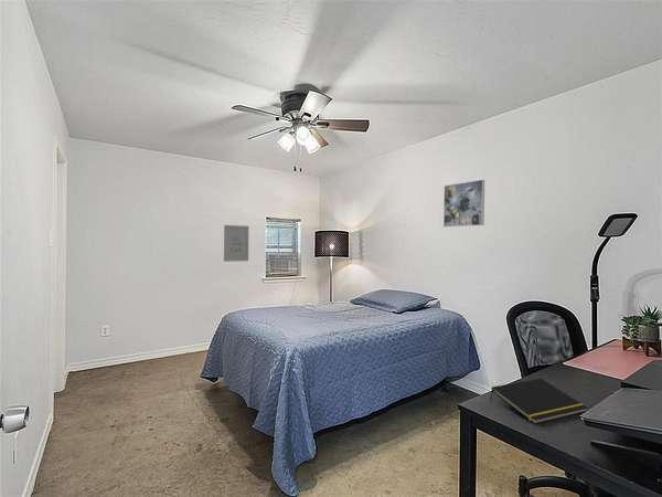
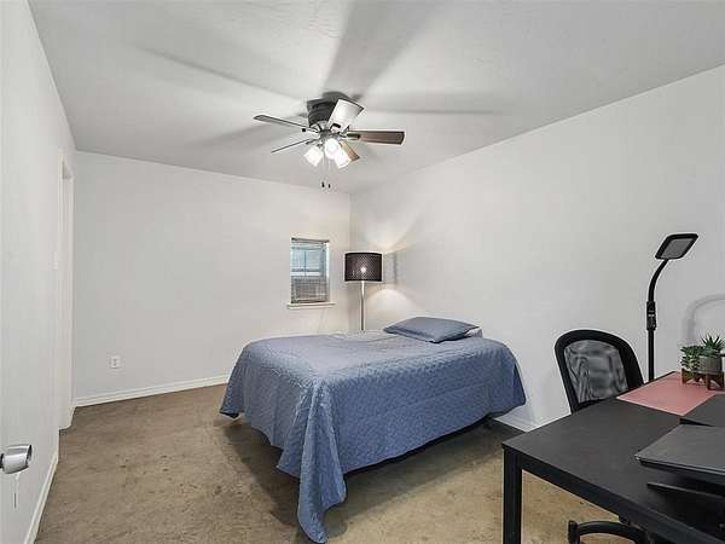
- wall art (236, 243)
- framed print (462, 204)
- notepad (537, 399)
